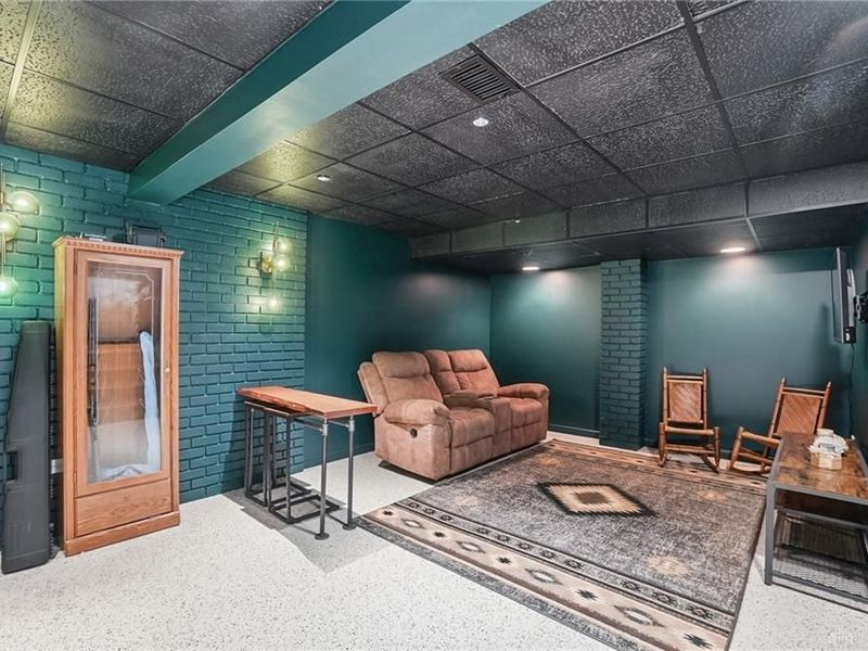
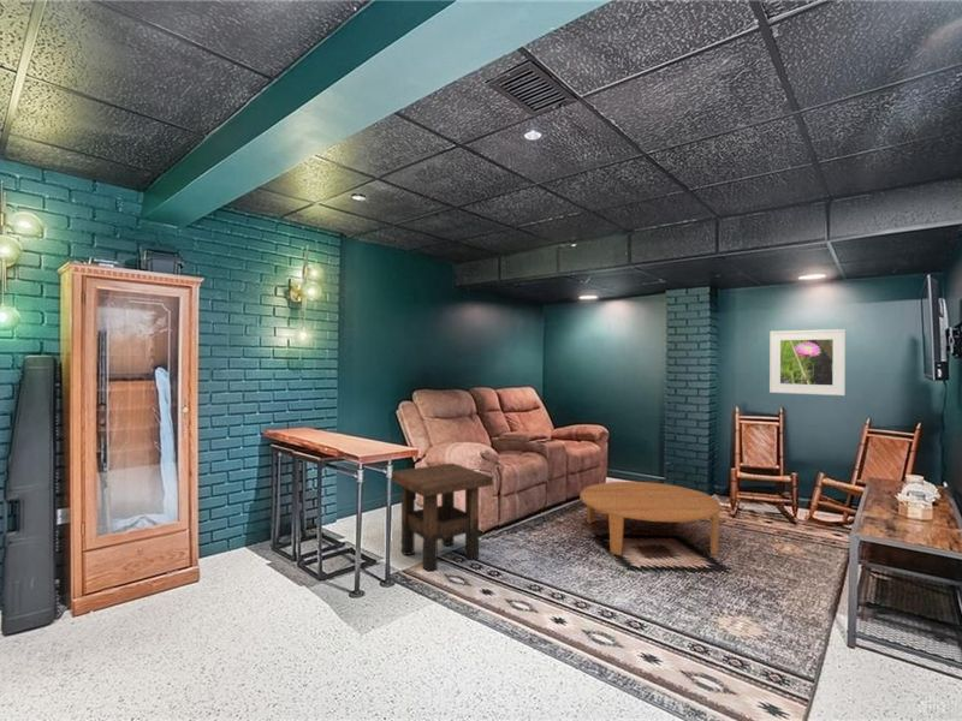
+ coffee table (647, 517)
+ side table (439, 514)
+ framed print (806, 362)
